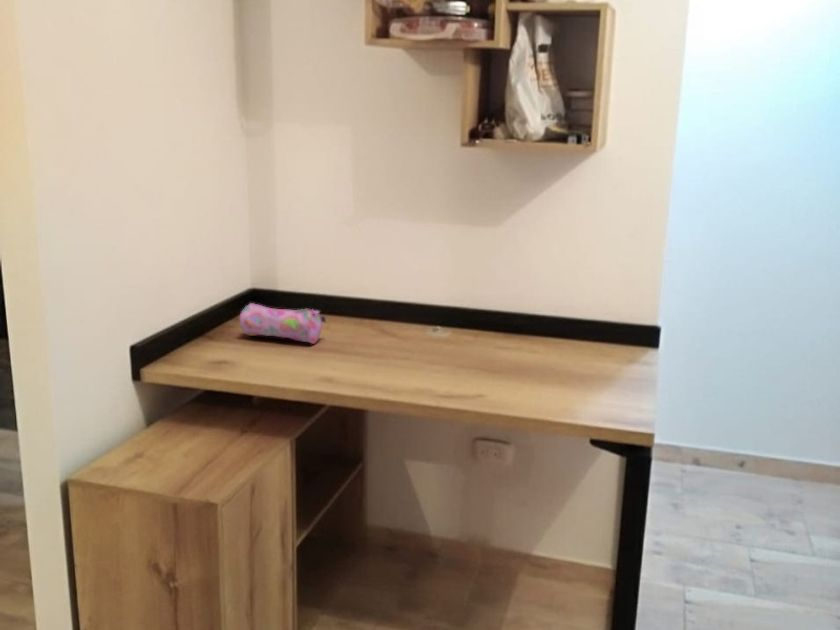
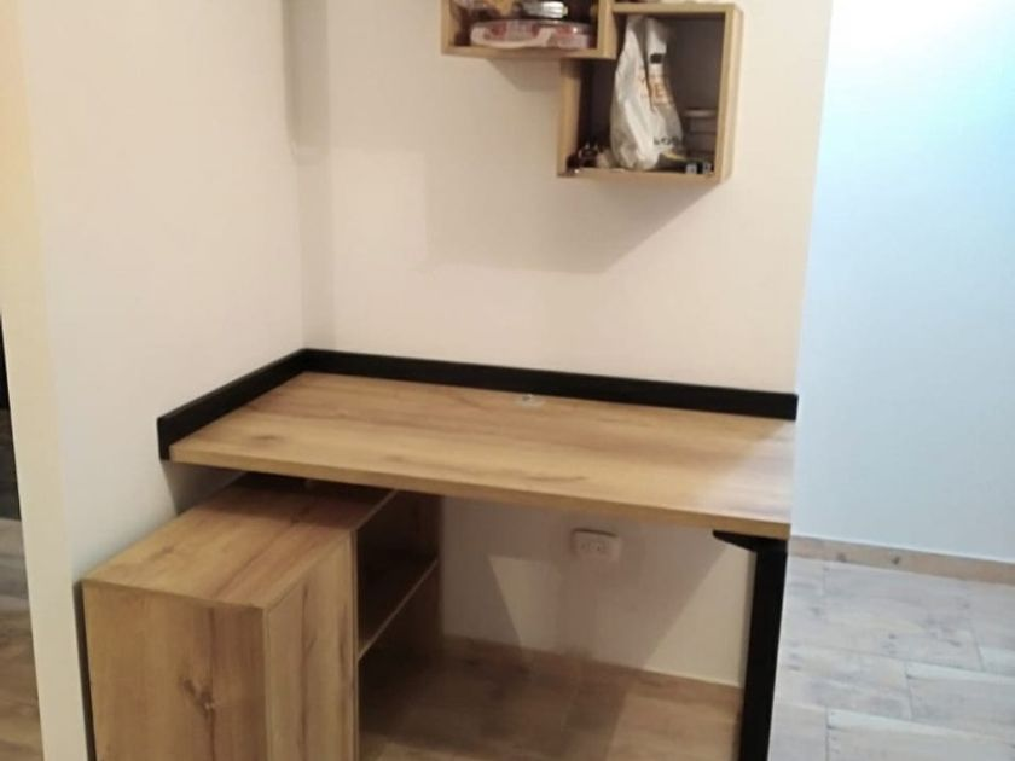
- pencil case (282, 322)
